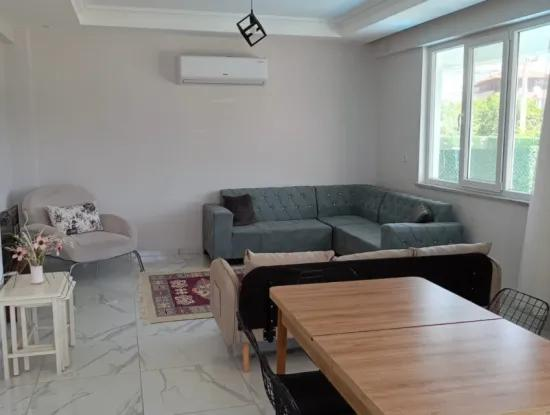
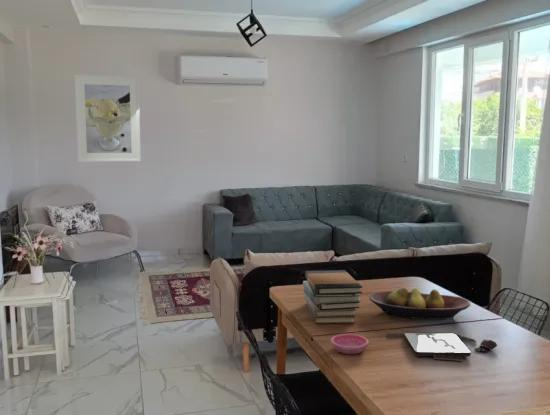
+ fruit bowl (419, 301)
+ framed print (108, 119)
+ saucer (349, 344)
+ board game (443, 343)
+ book stack (330, 295)
